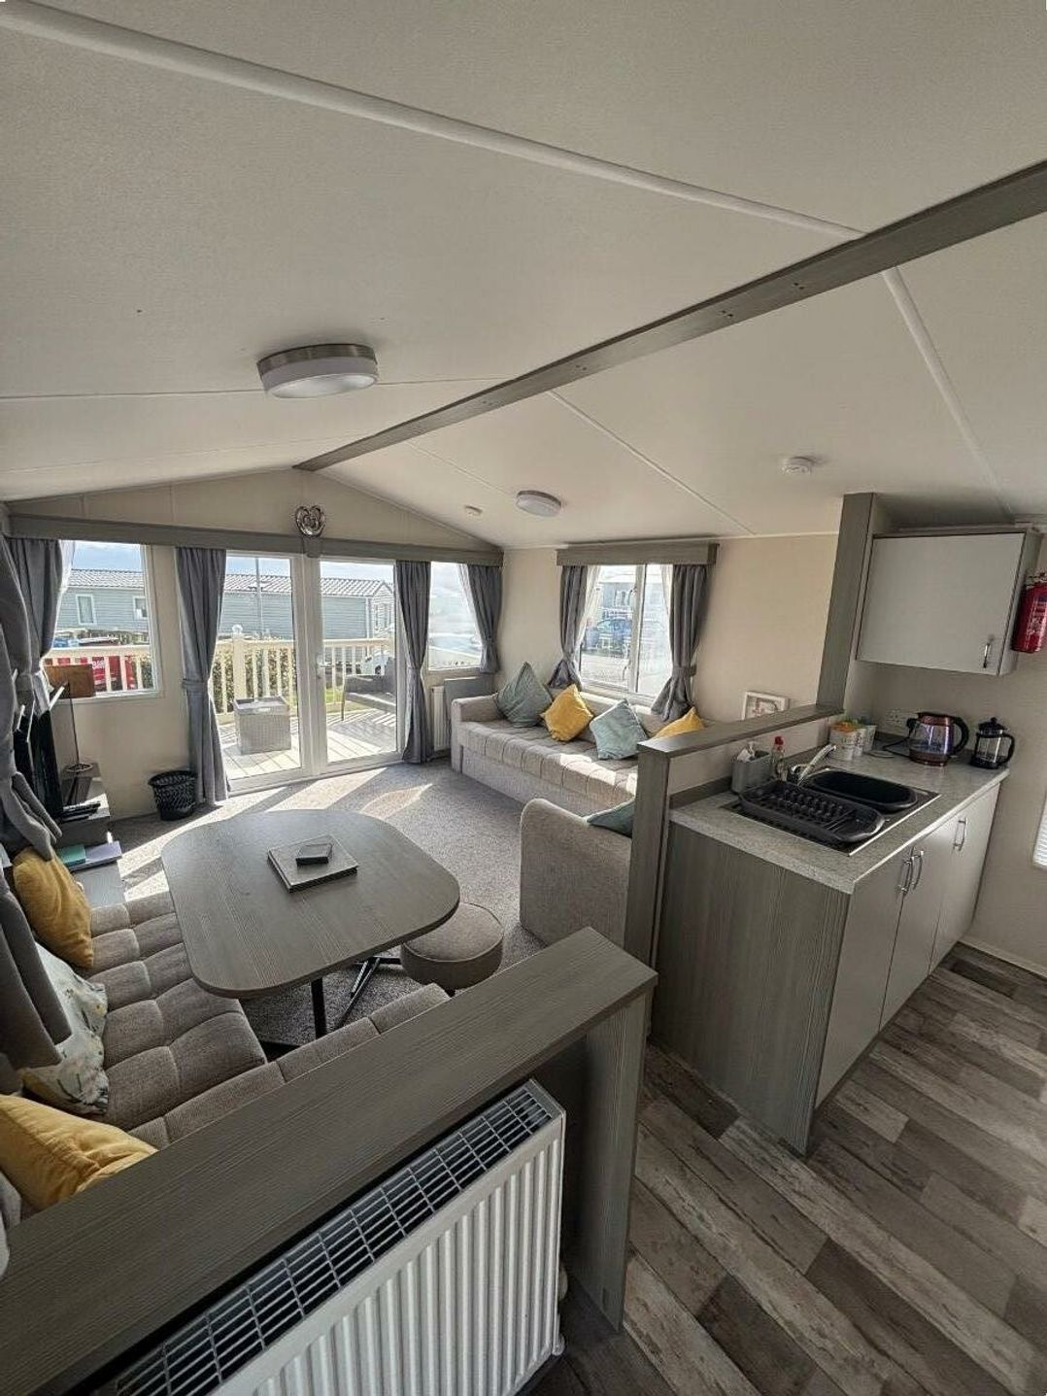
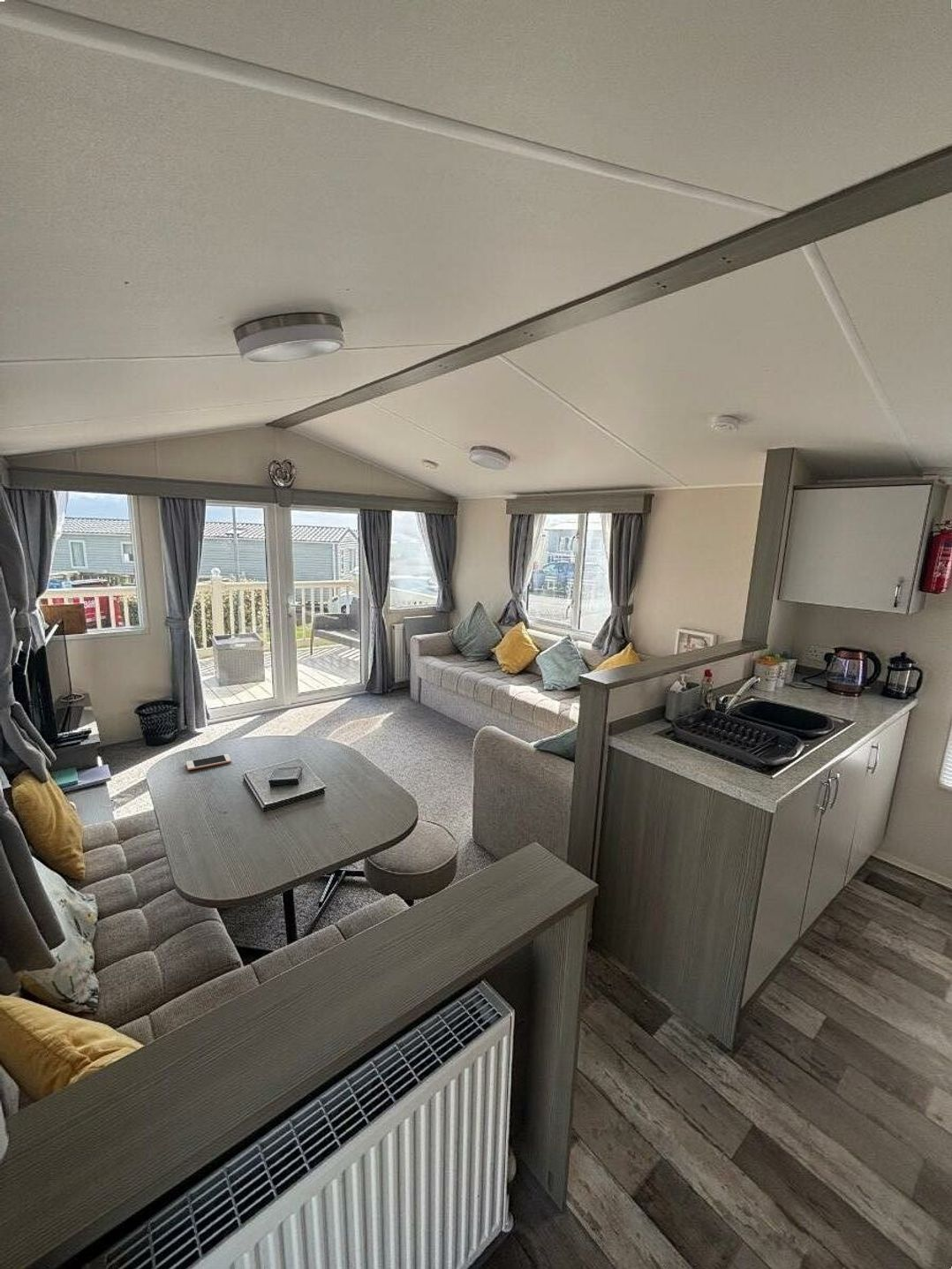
+ cell phone (208, 761)
